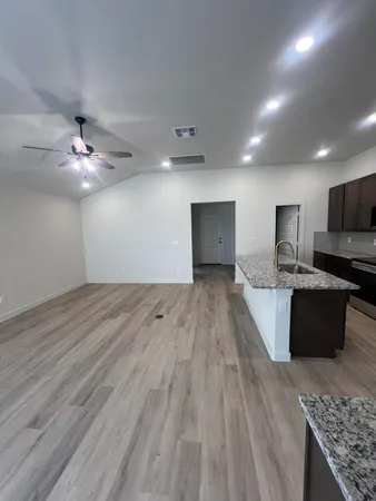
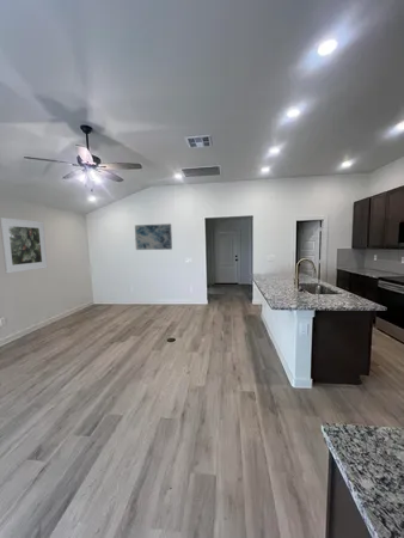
+ wall art (153, 237)
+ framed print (25, 245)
